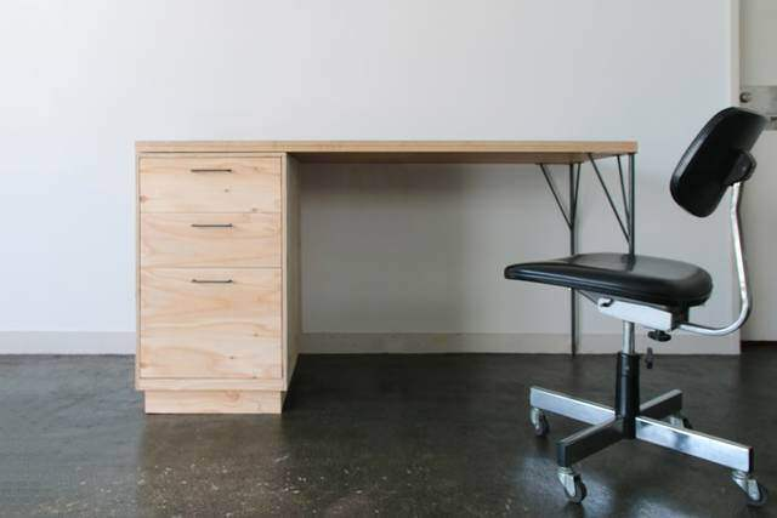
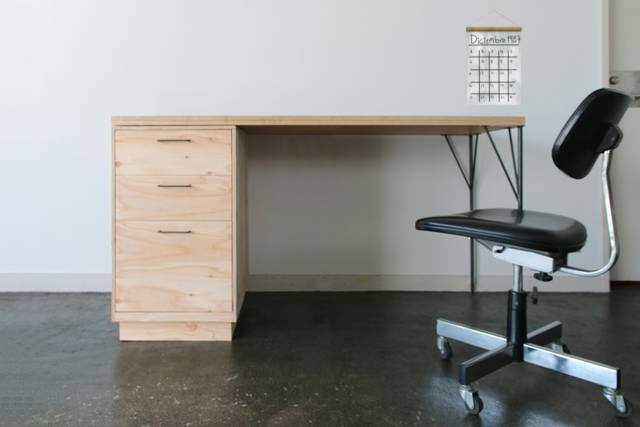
+ calendar (493, 56)
